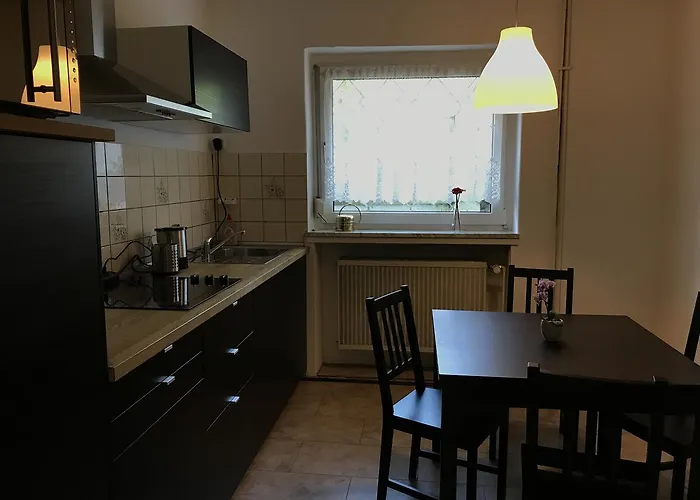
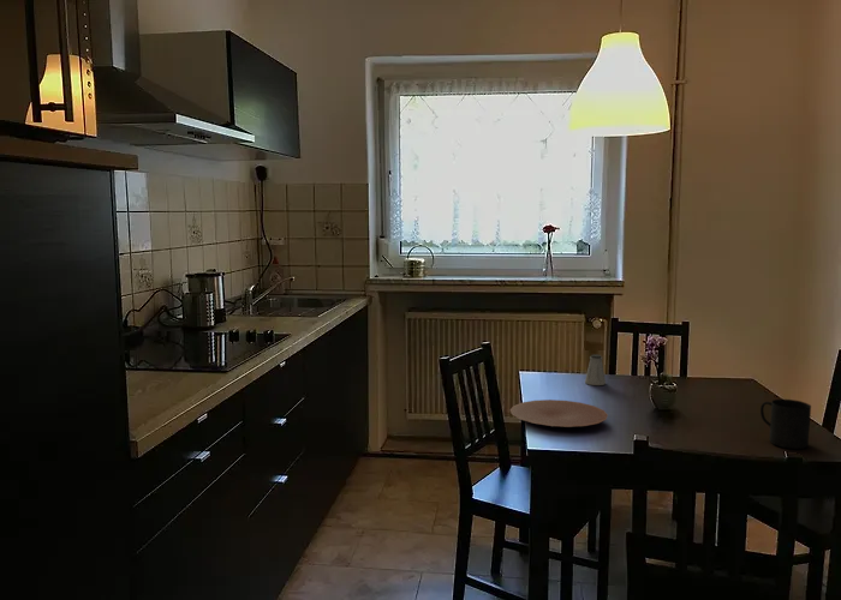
+ mug (783, 422)
+ saltshaker (595, 368)
+ plate (557, 415)
